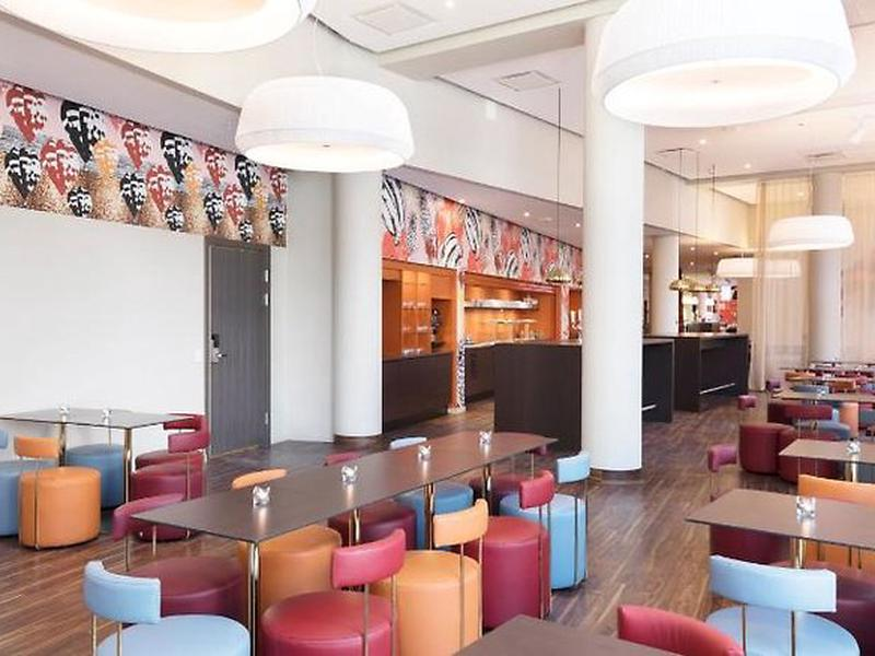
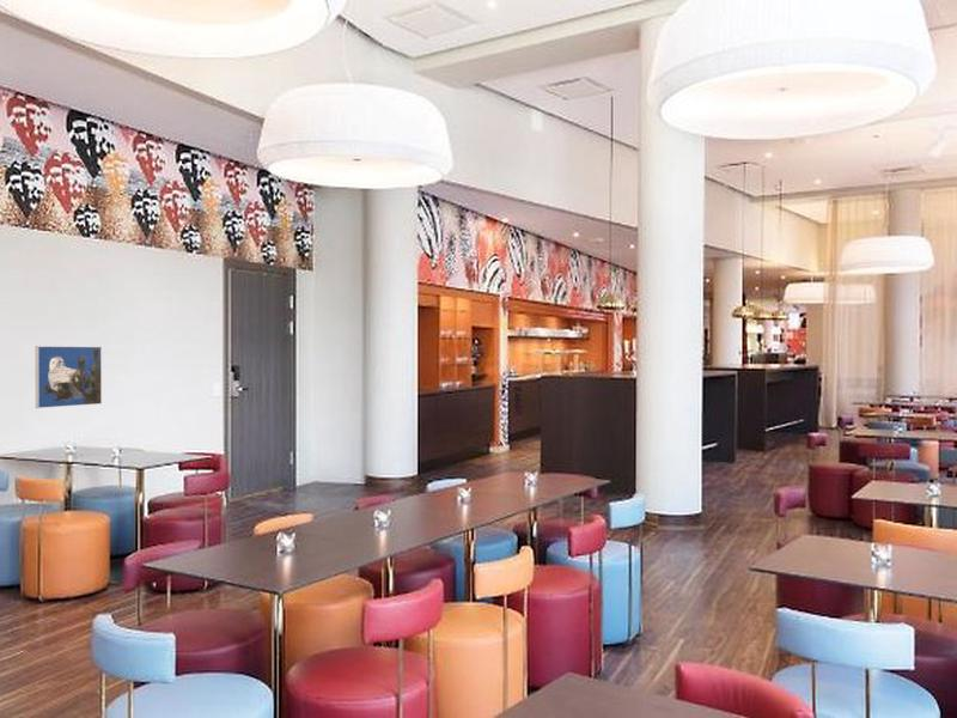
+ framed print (69, 376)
